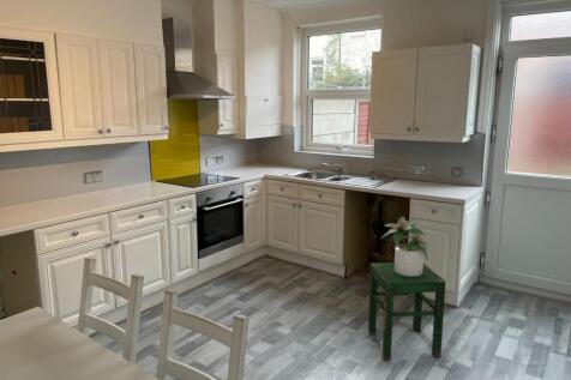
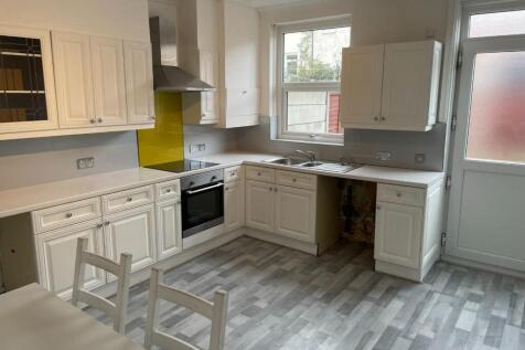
- potted plant (405, 246)
- stool (403, 312)
